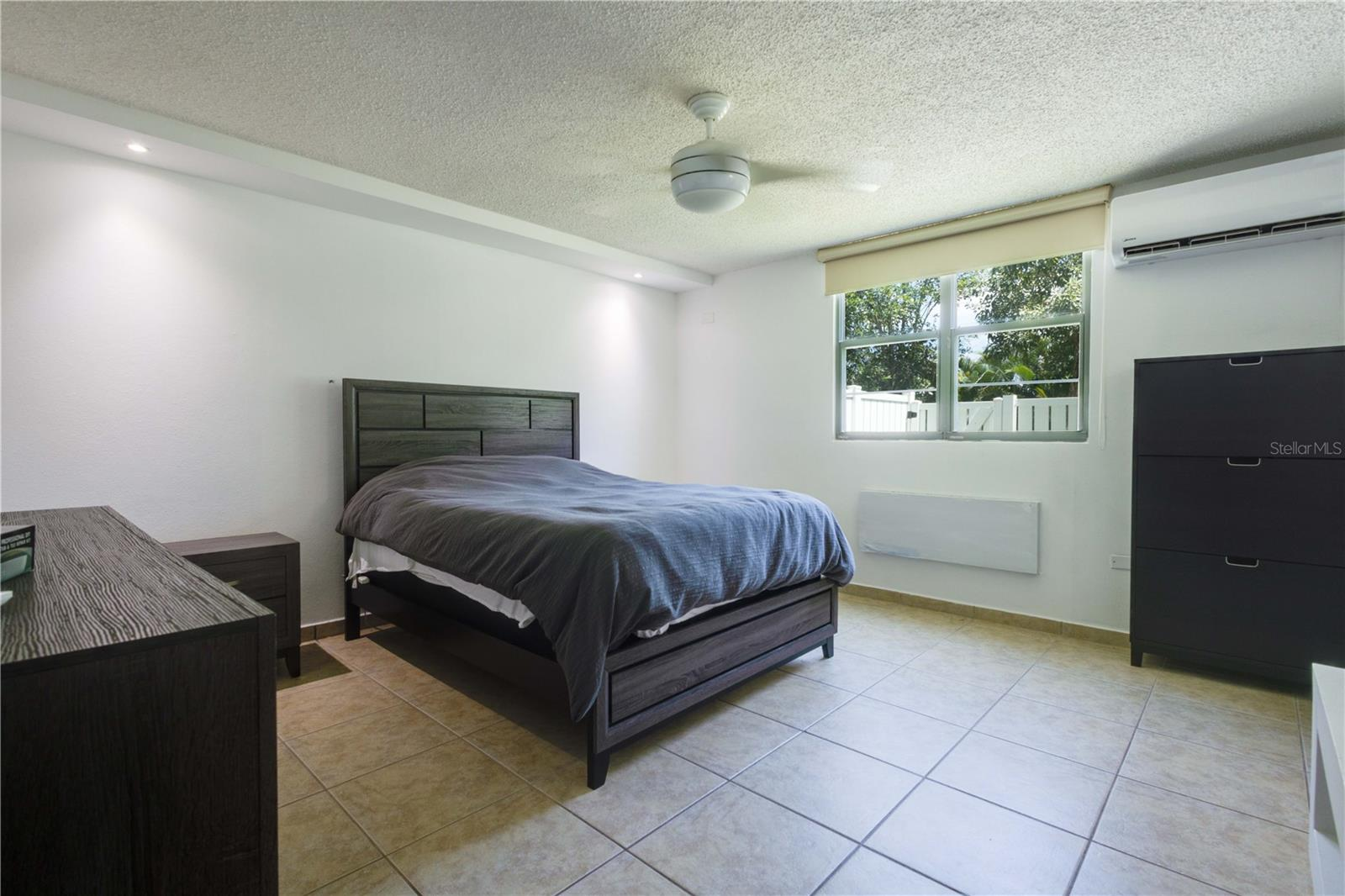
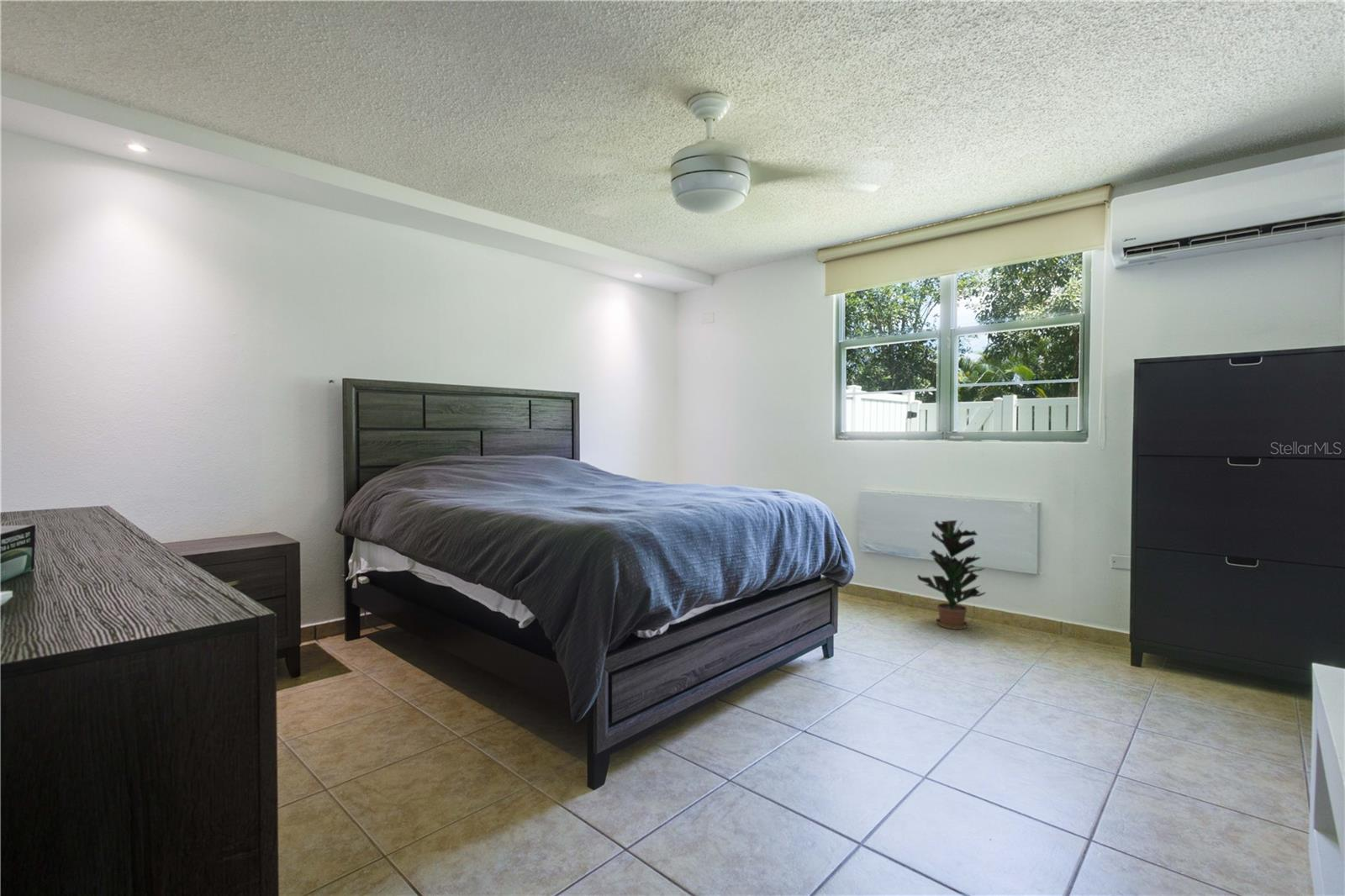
+ potted plant (953, 572)
